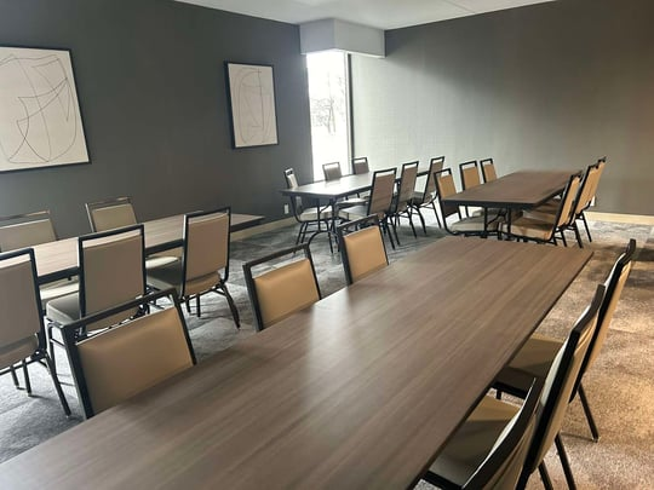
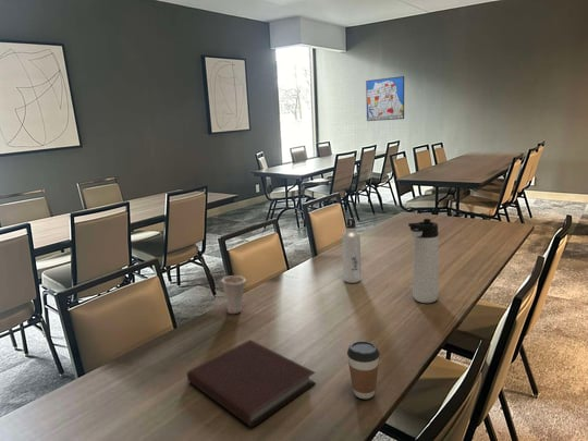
+ notebook (249, 377)
+ wall art (384, 99)
+ thermos bottle (421, 261)
+ coffee cup (364, 369)
+ water bottle (351, 249)
+ cup (235, 294)
